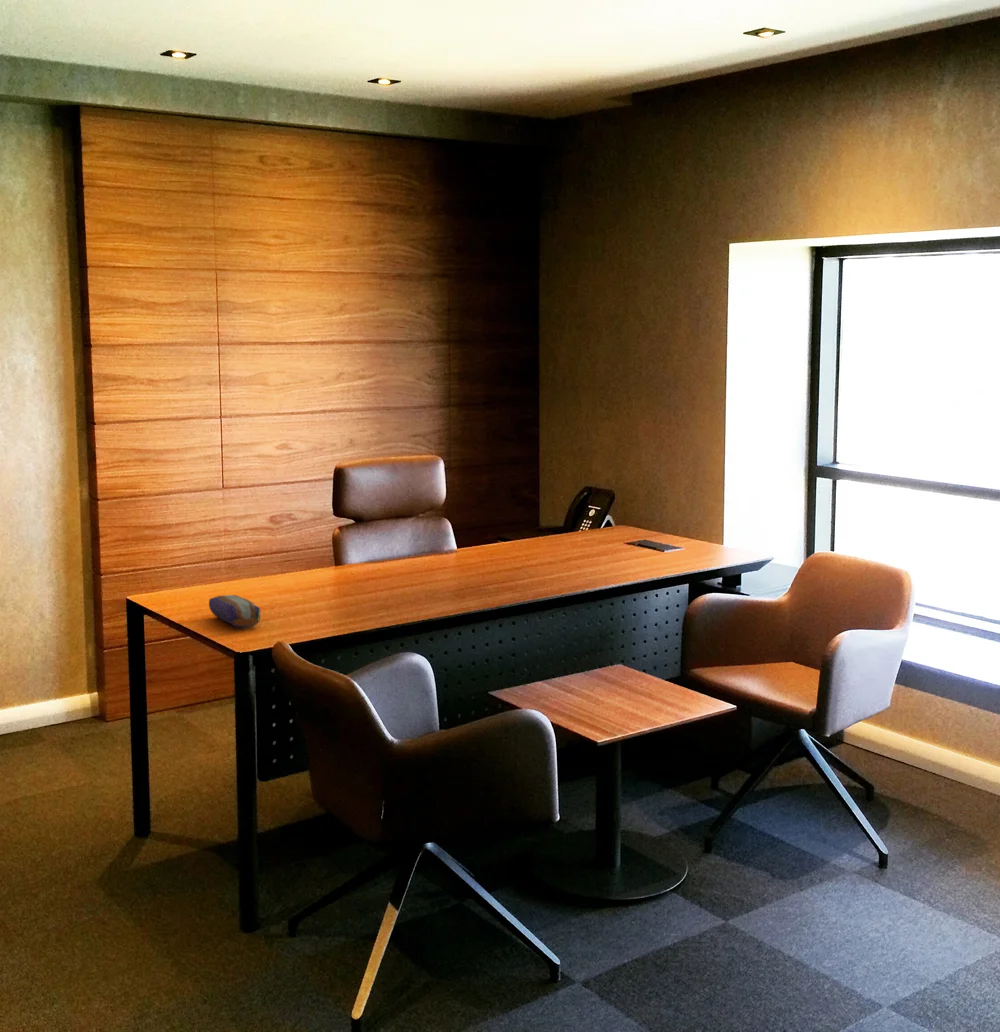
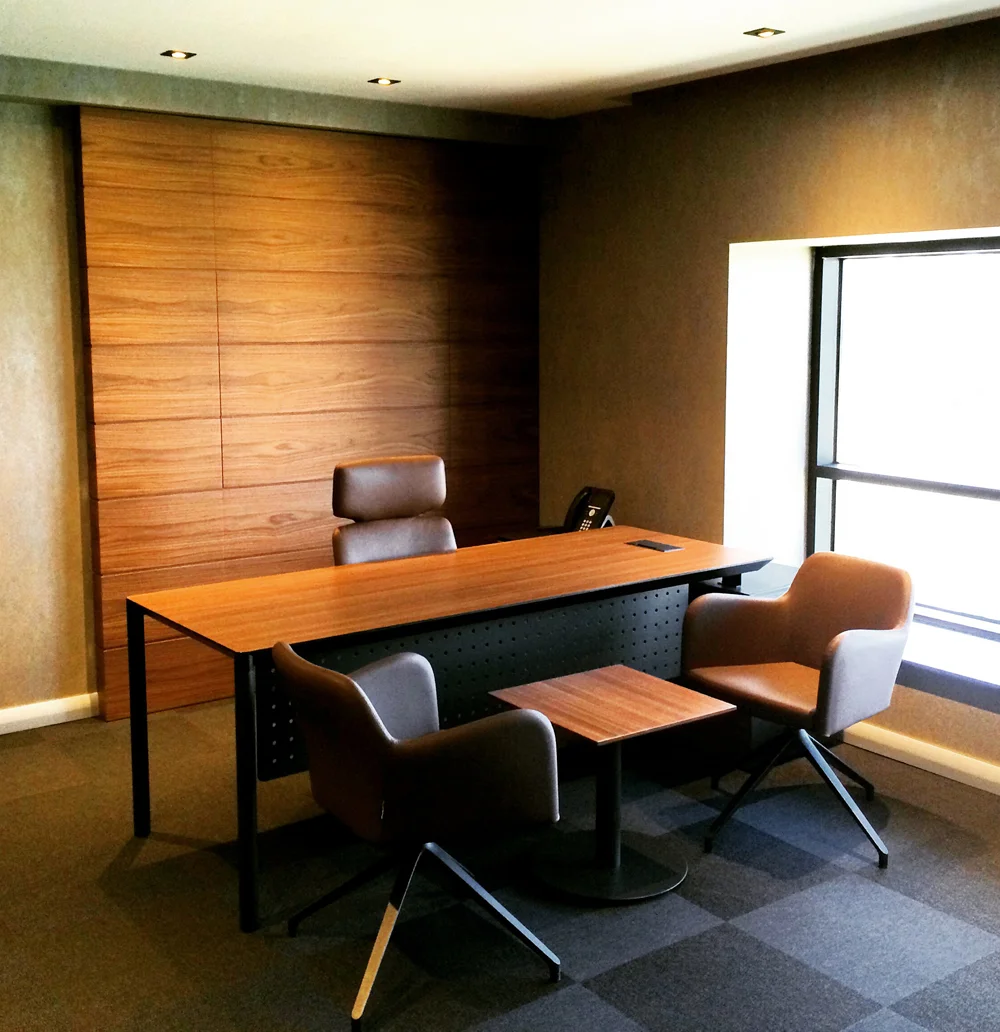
- pencil case (234, 610)
